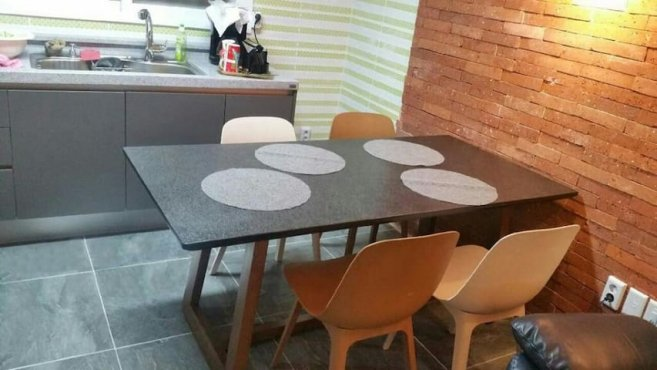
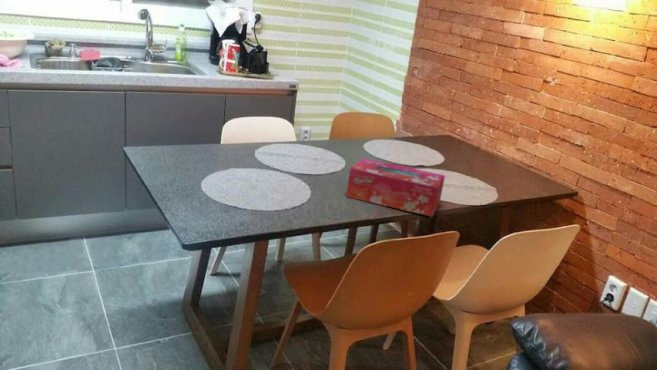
+ tissue box (395, 185)
